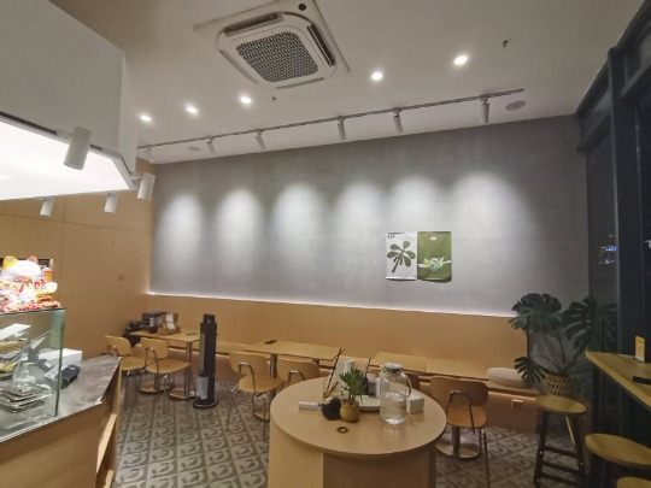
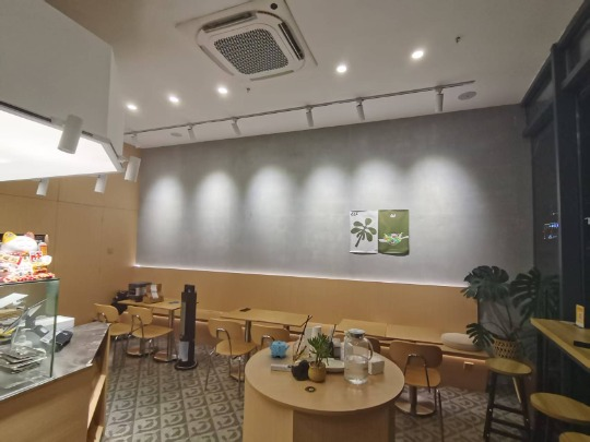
+ teapot (278, 347)
